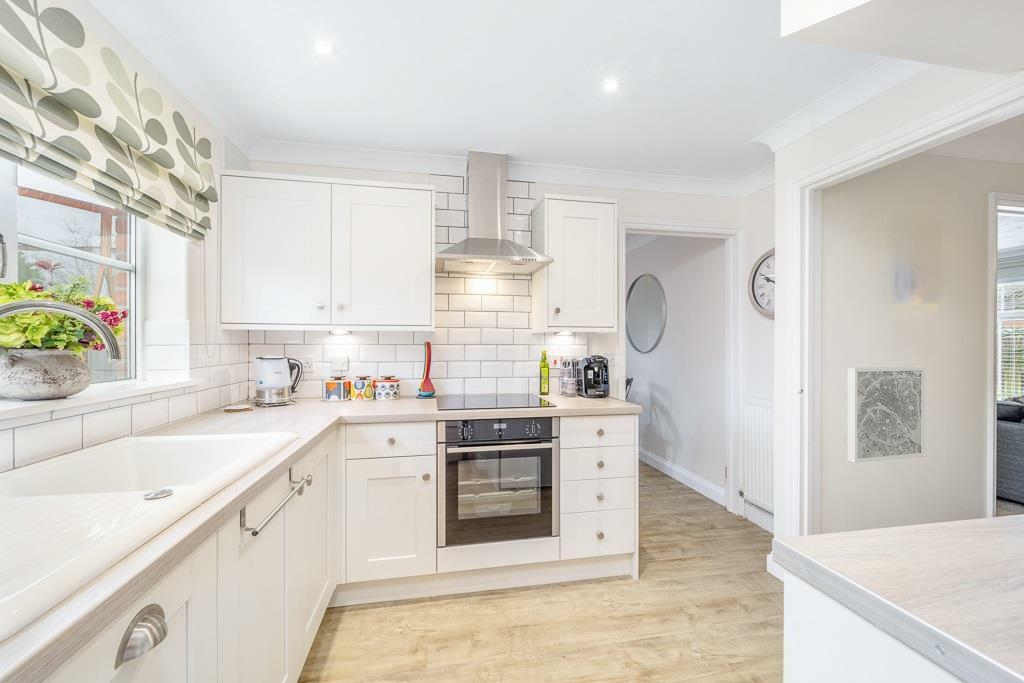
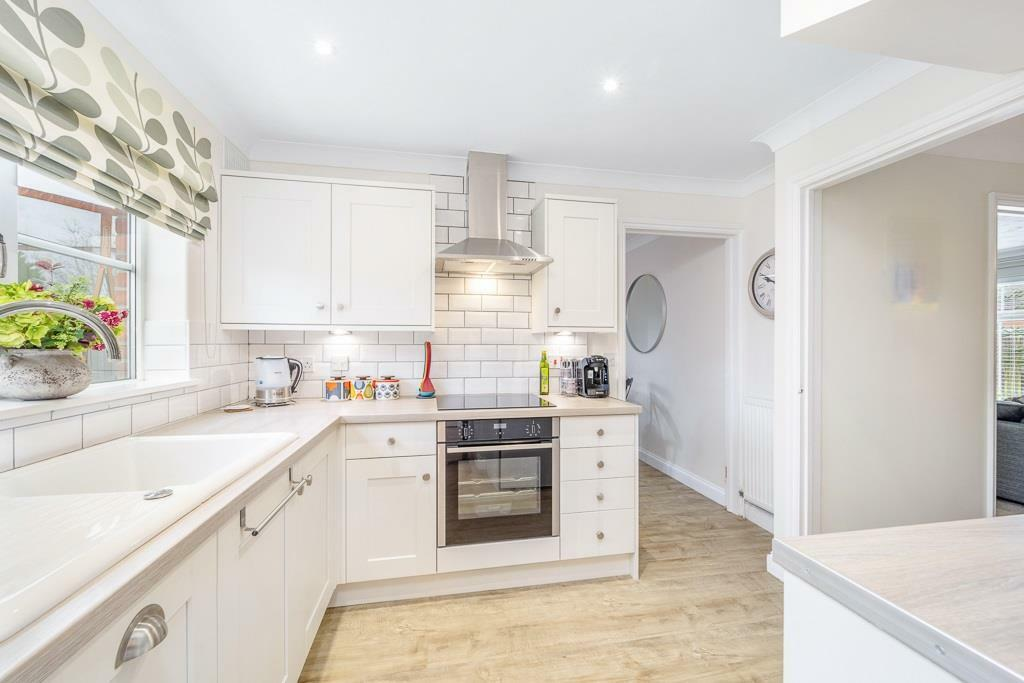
- wall art (887, 413)
